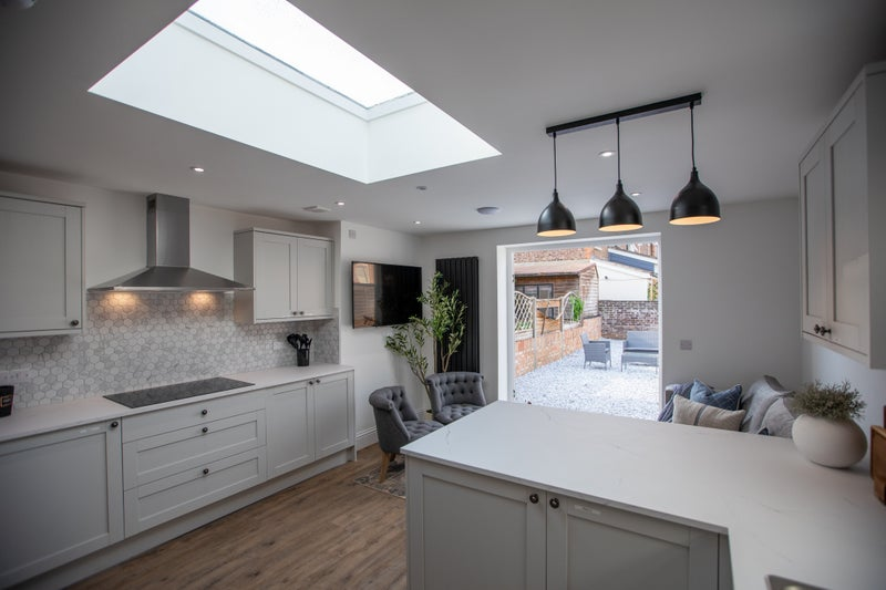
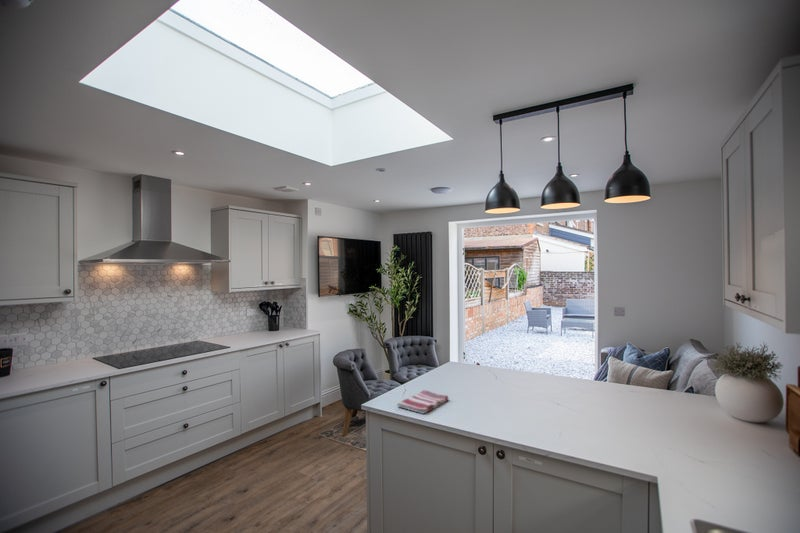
+ dish towel (423, 400)
